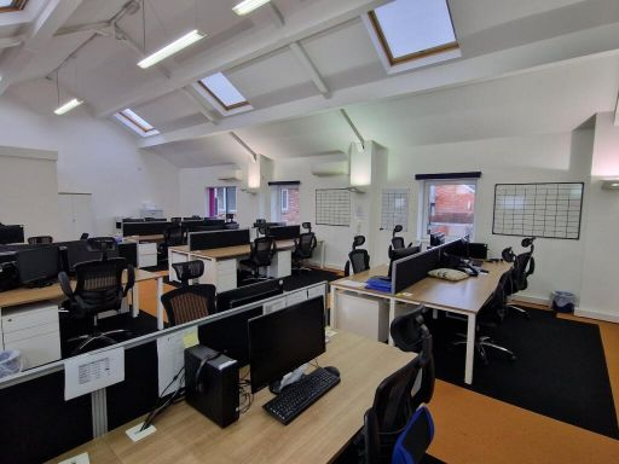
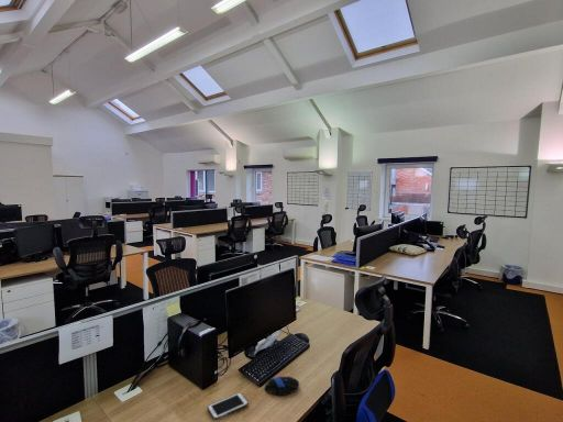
+ computer mouse (282, 382)
+ cell phone (228, 406)
